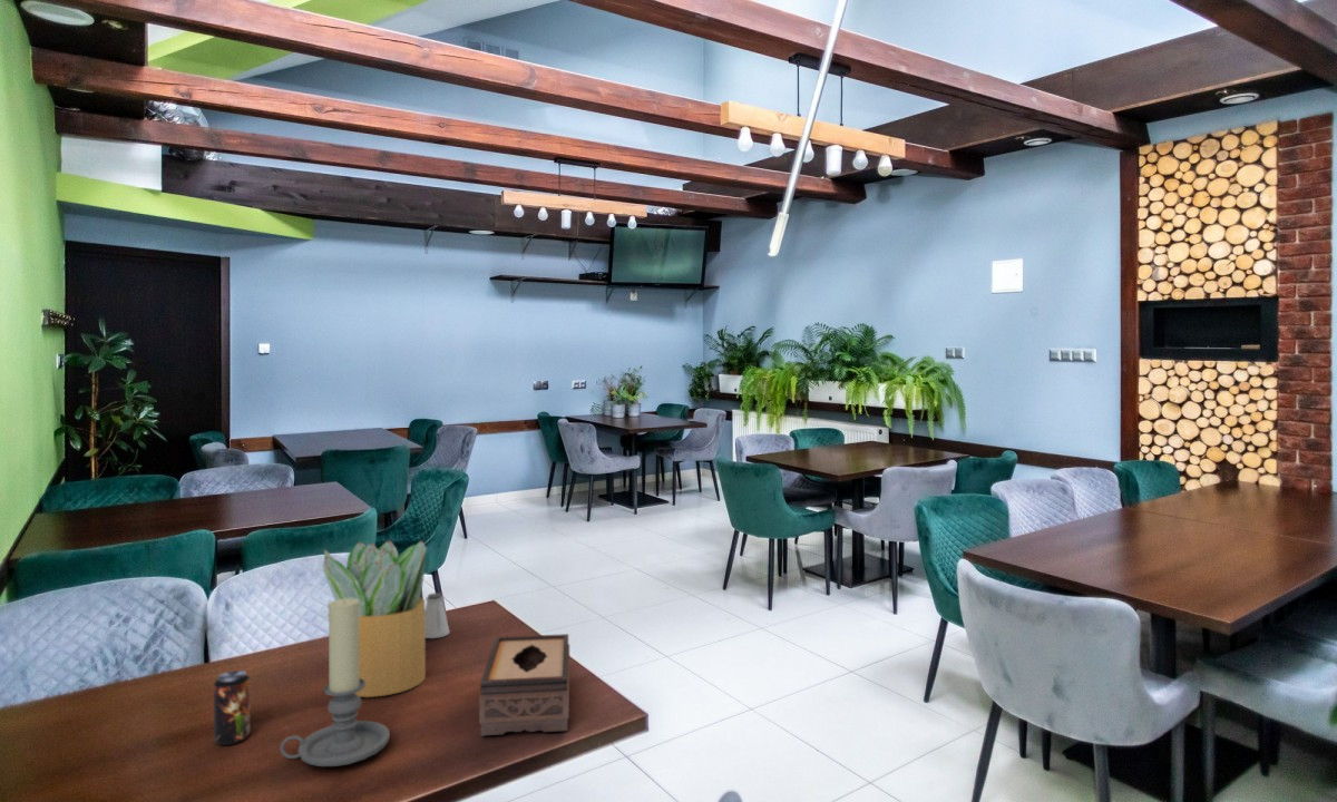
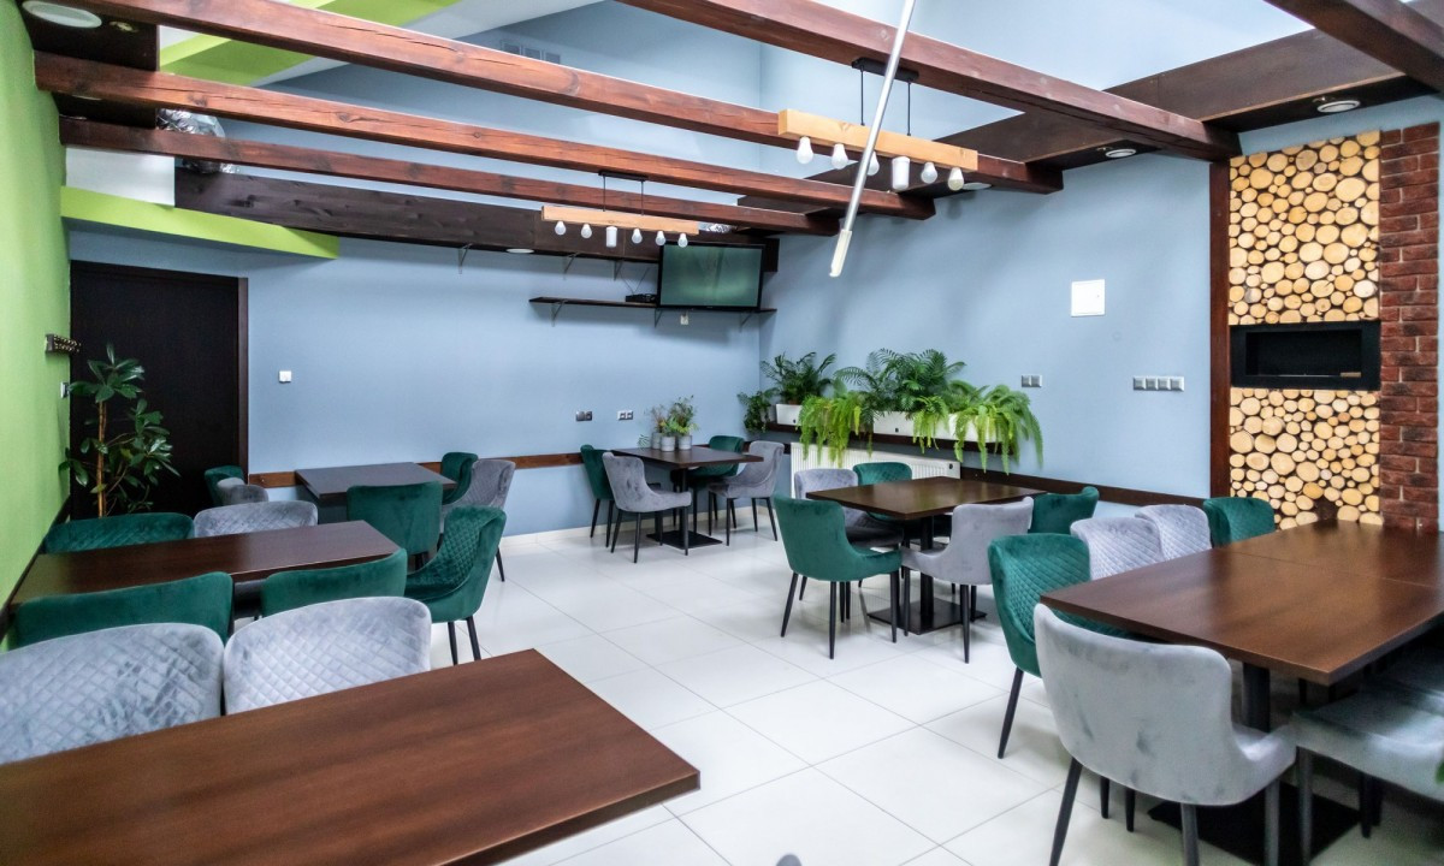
- potted plant (375, 613)
- saltshaker (435, 614)
- beverage can (232, 706)
- tissue box (528, 679)
- candle holder (335, 676)
